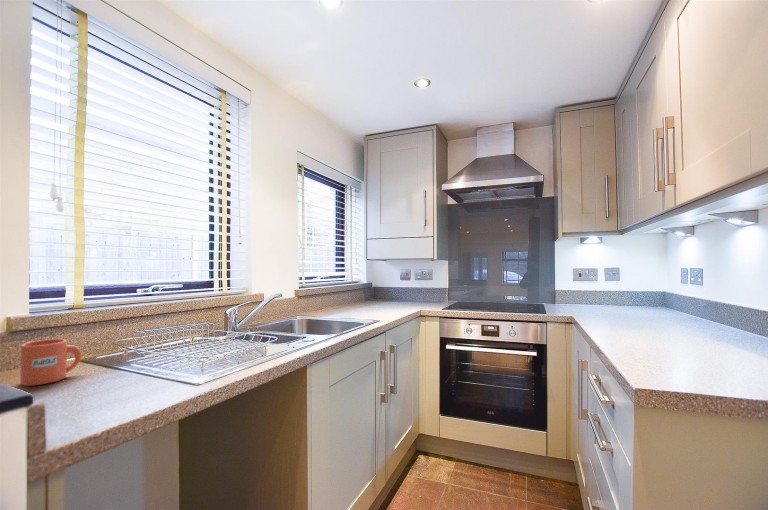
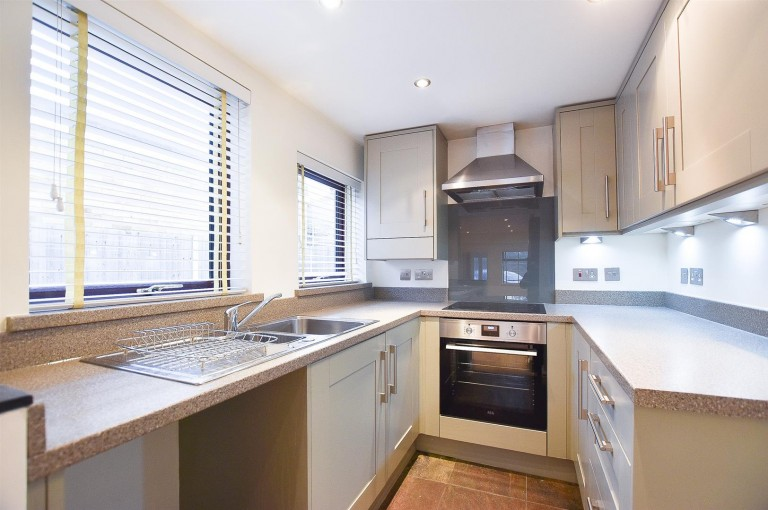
- mug (52, 359)
